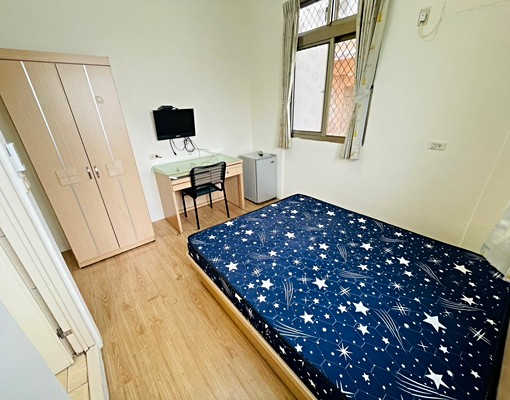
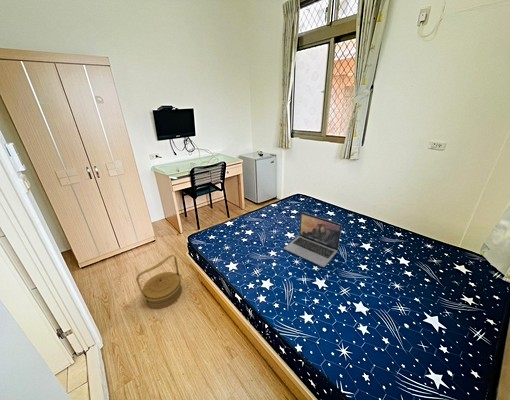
+ laptop (311, 237)
+ basket (160, 279)
